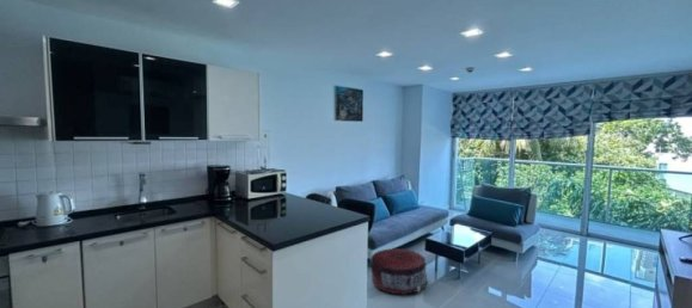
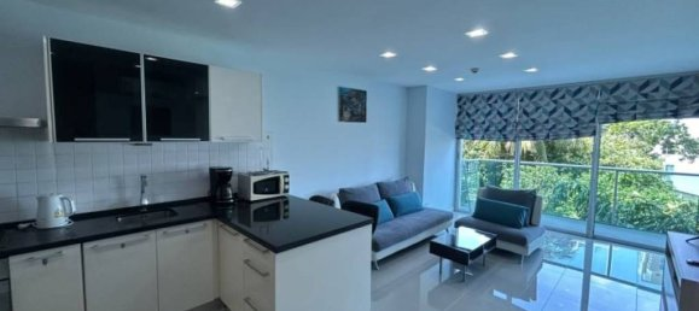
- pouf (398, 267)
